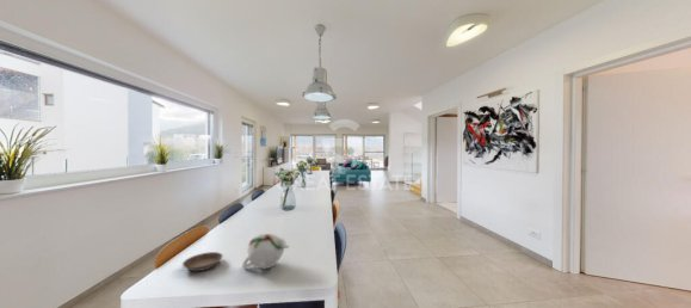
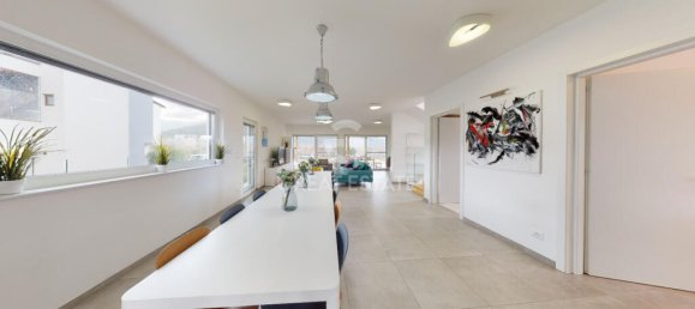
- saucer (203, 261)
- teapot (266, 250)
